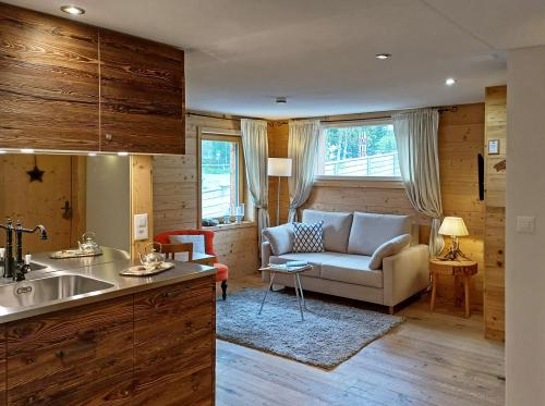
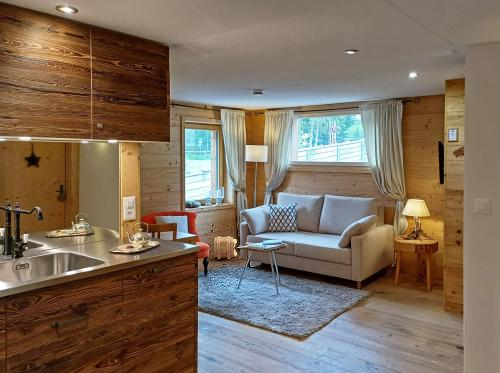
+ pouch (224, 247)
